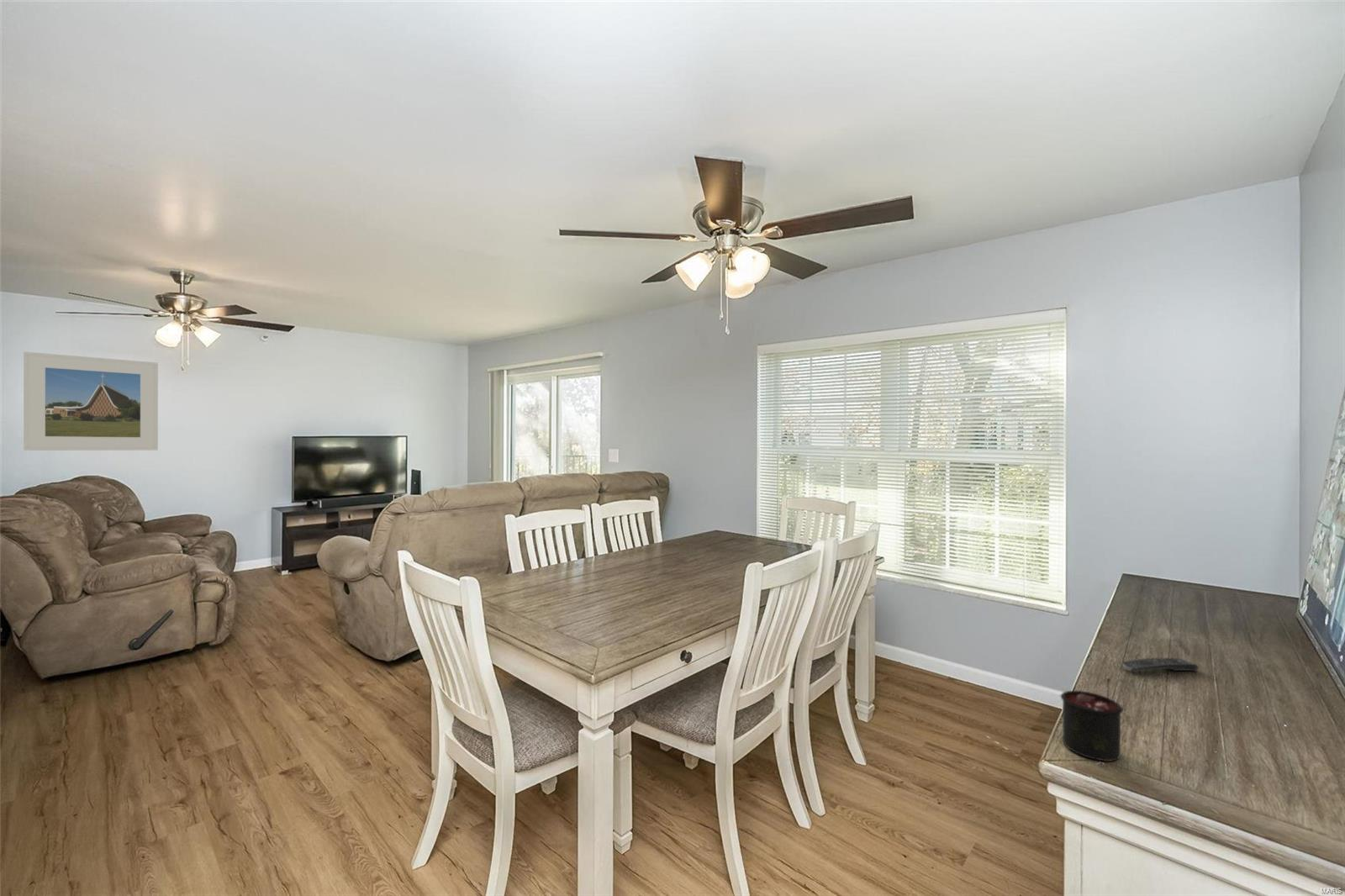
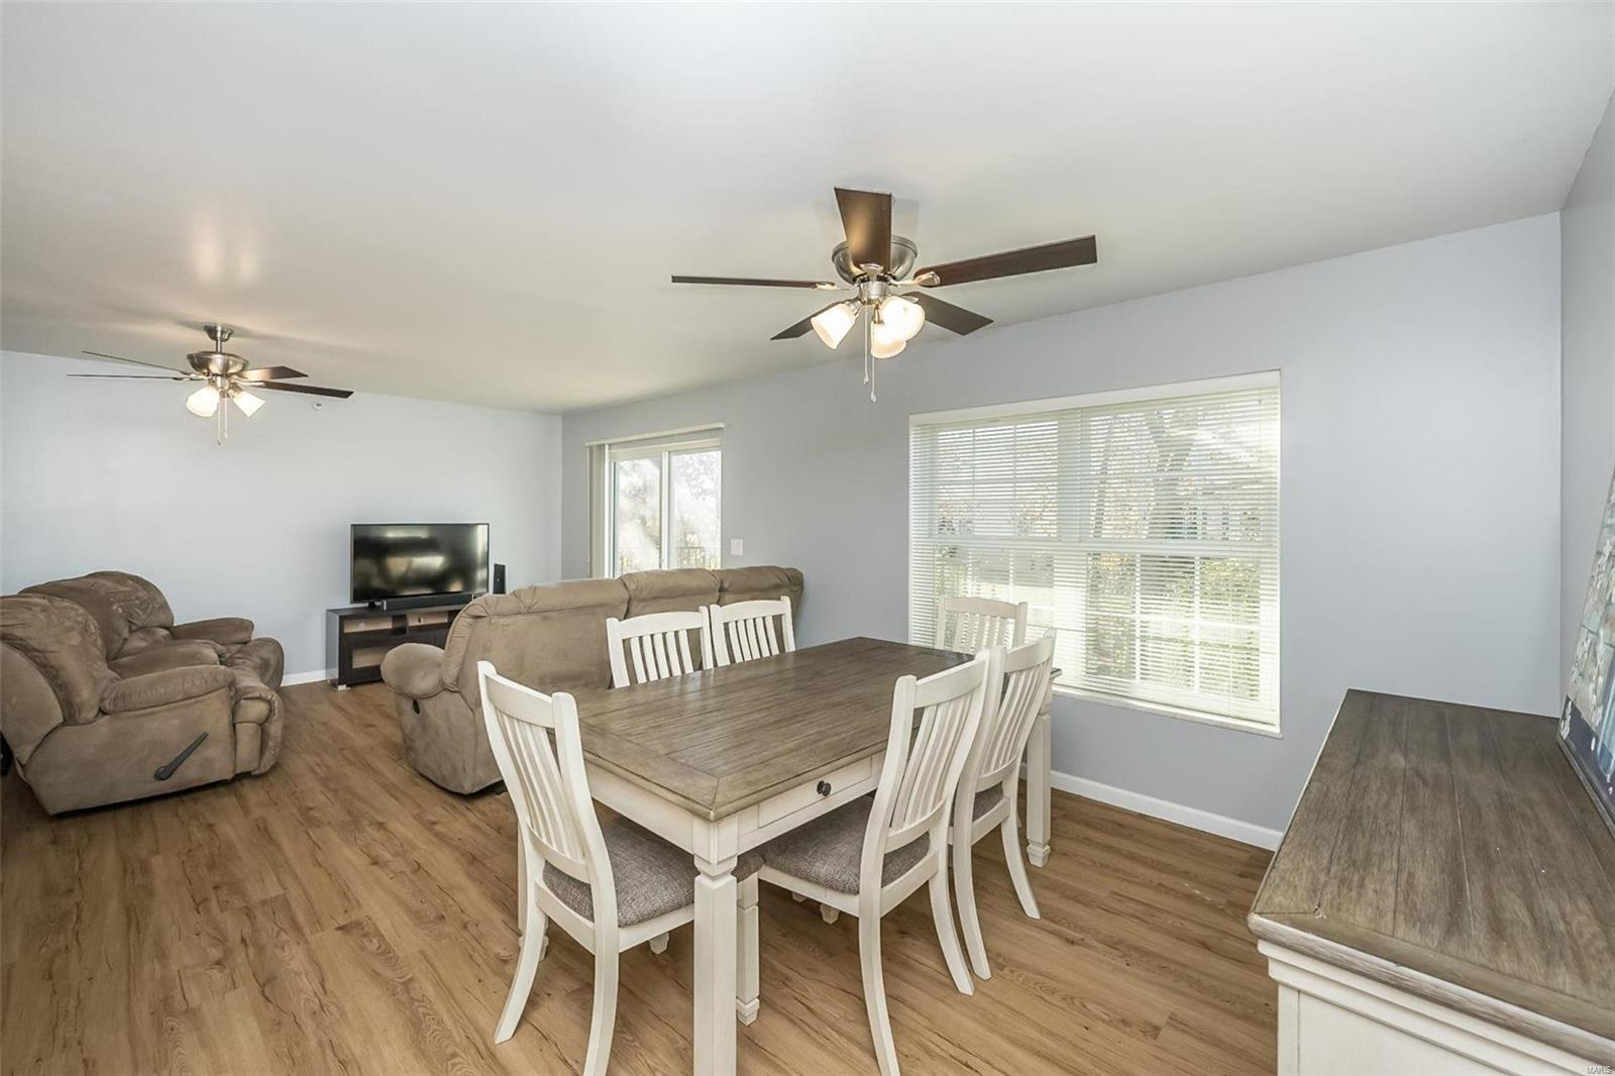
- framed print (94, 403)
- remote control (1158, 665)
- candle (1090, 713)
